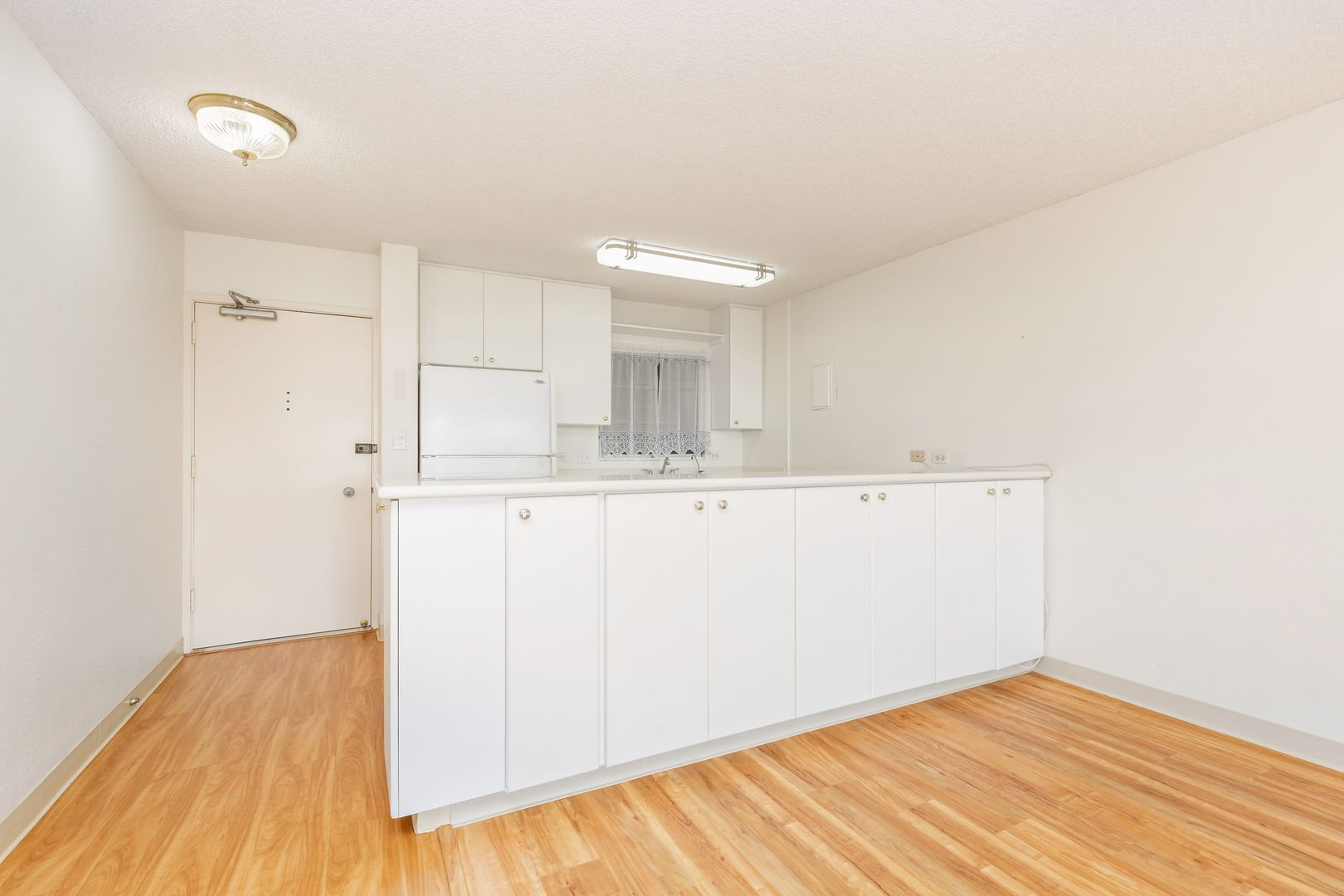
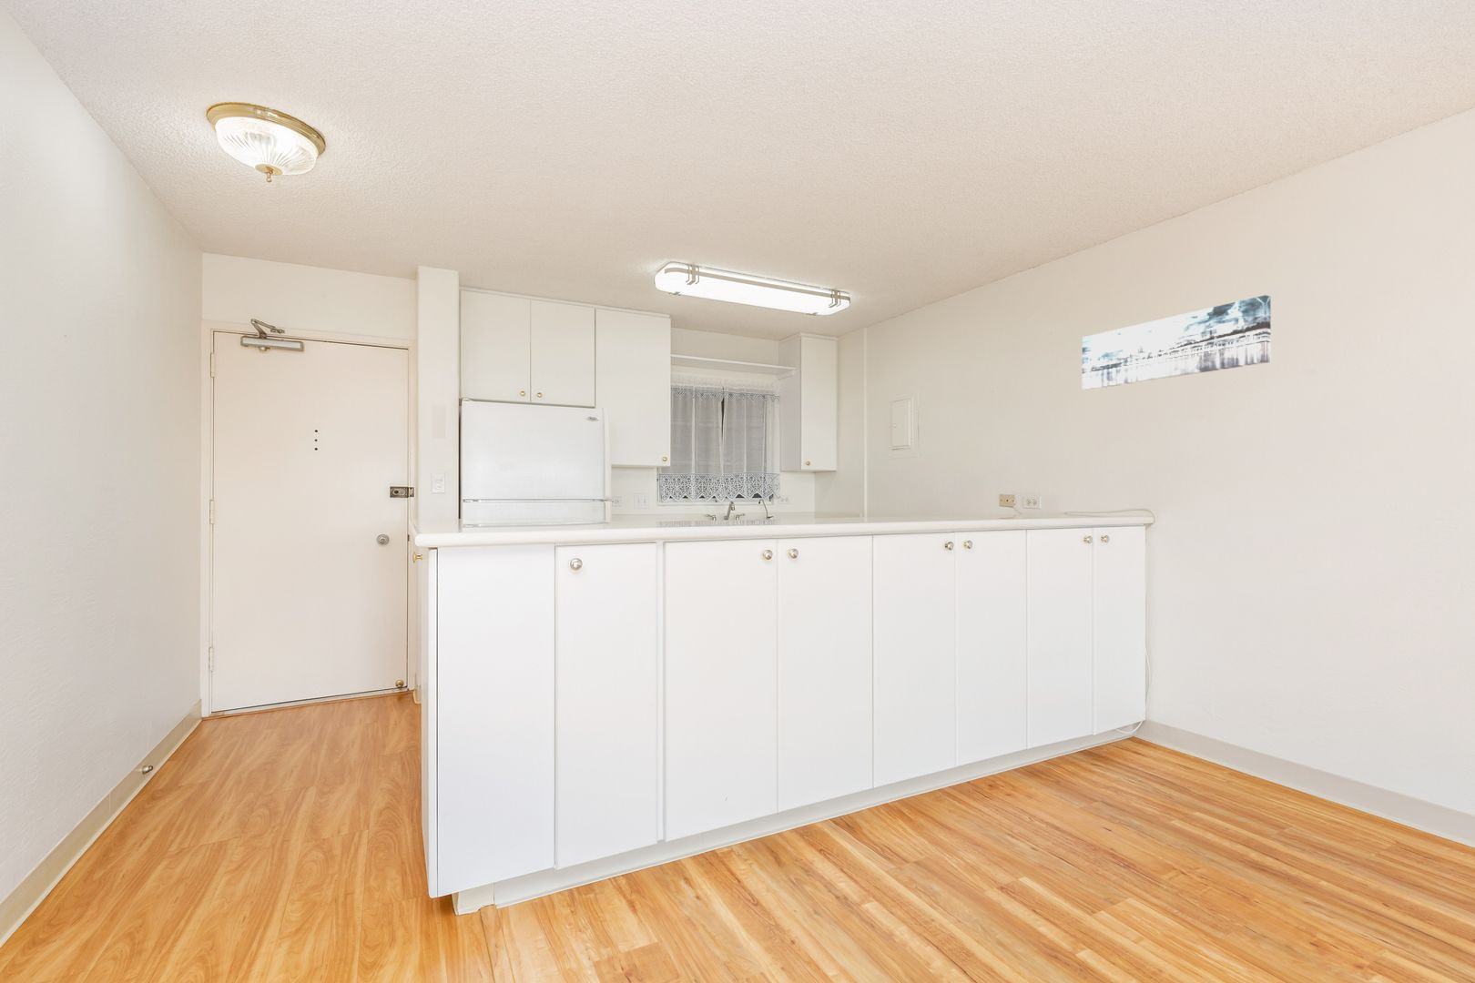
+ wall art (1166, 348)
